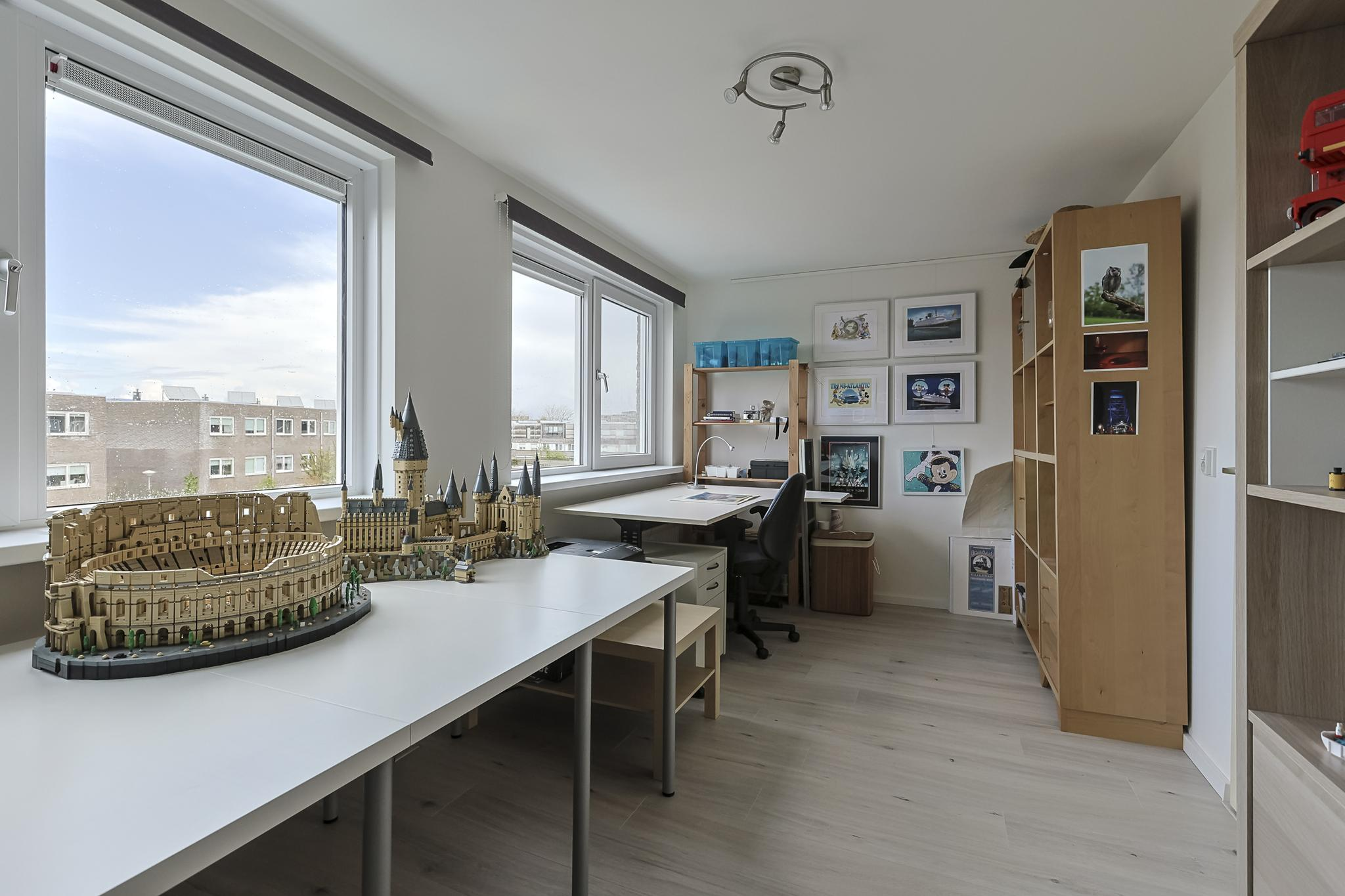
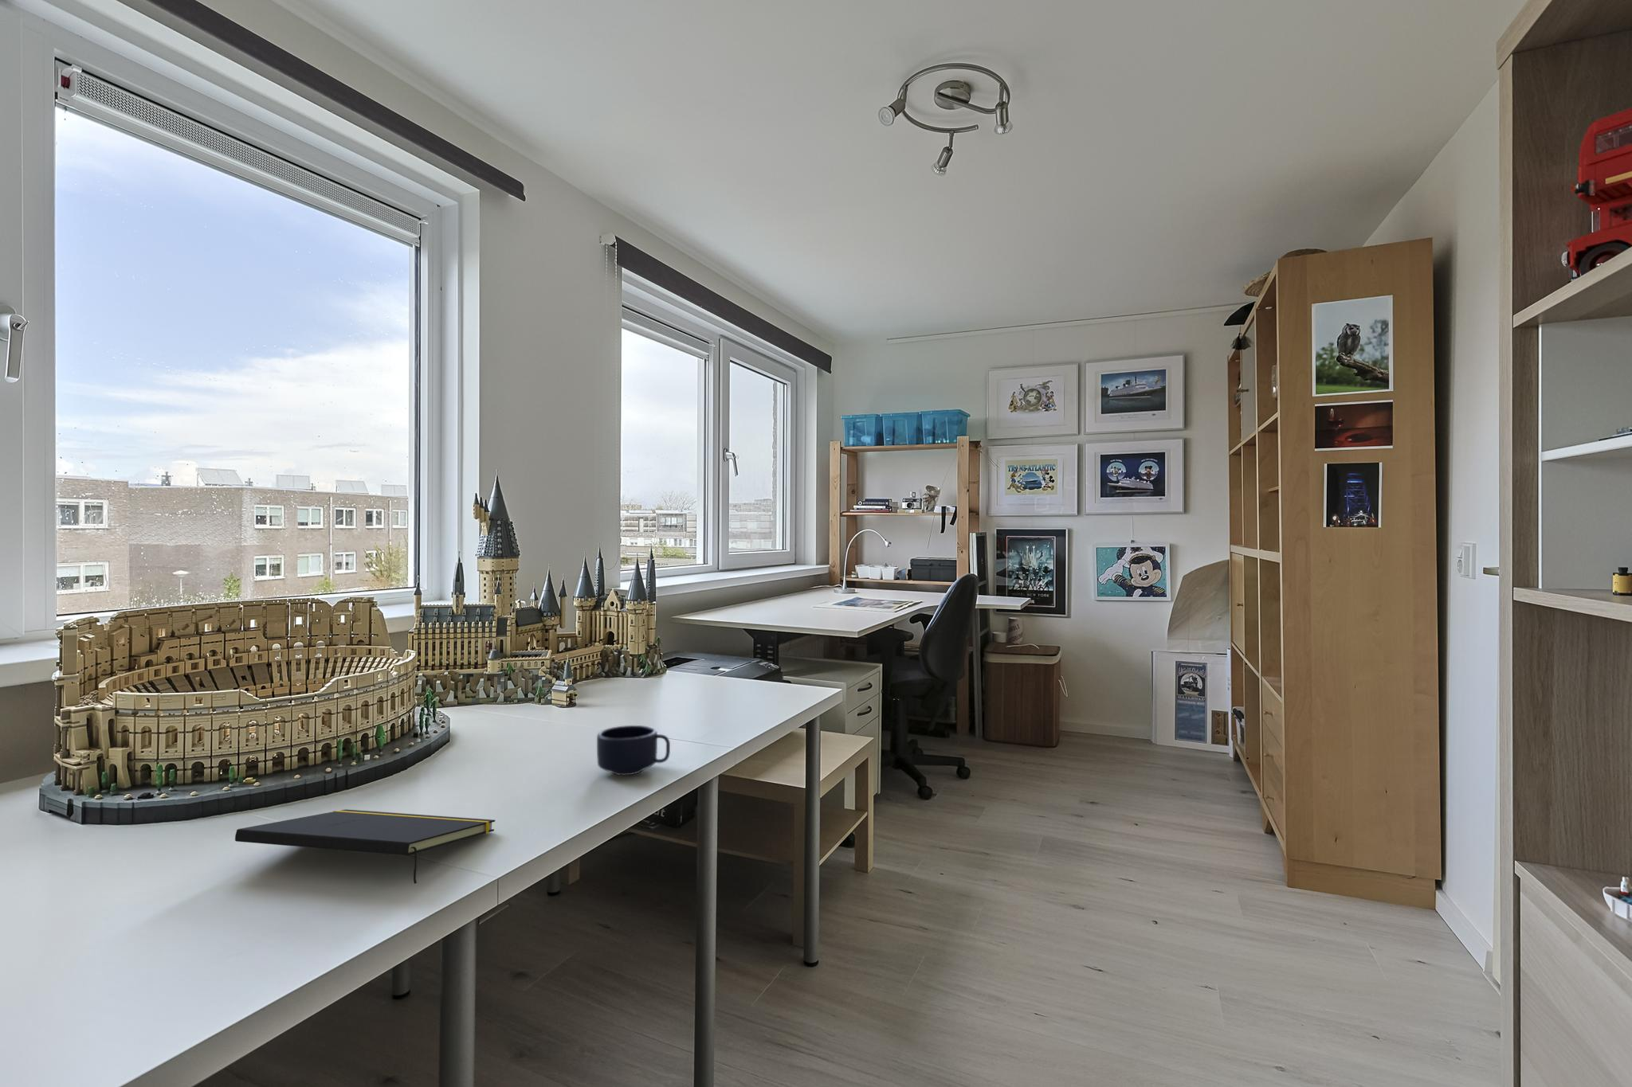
+ notepad (373, 830)
+ mug (633, 751)
